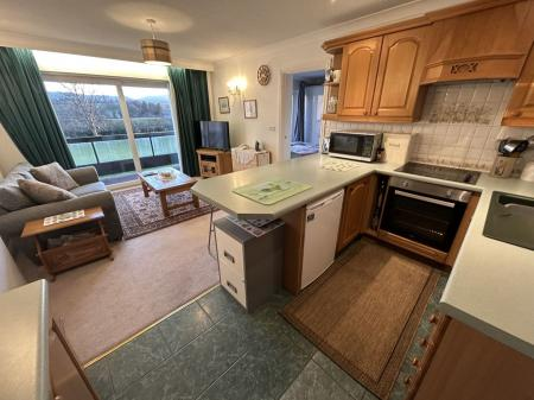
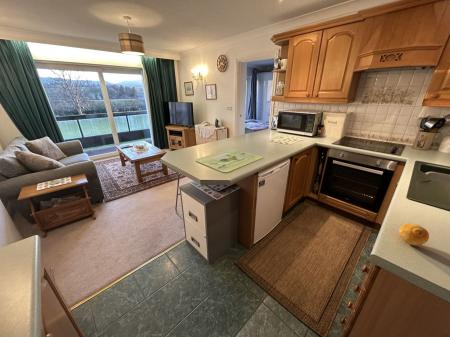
+ fruit (413, 234)
